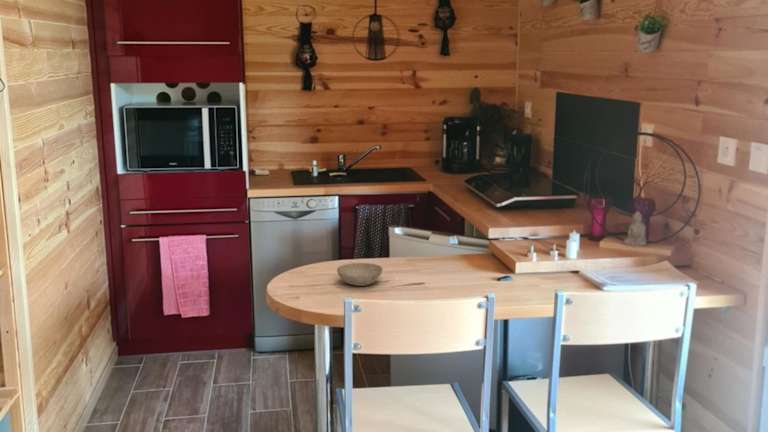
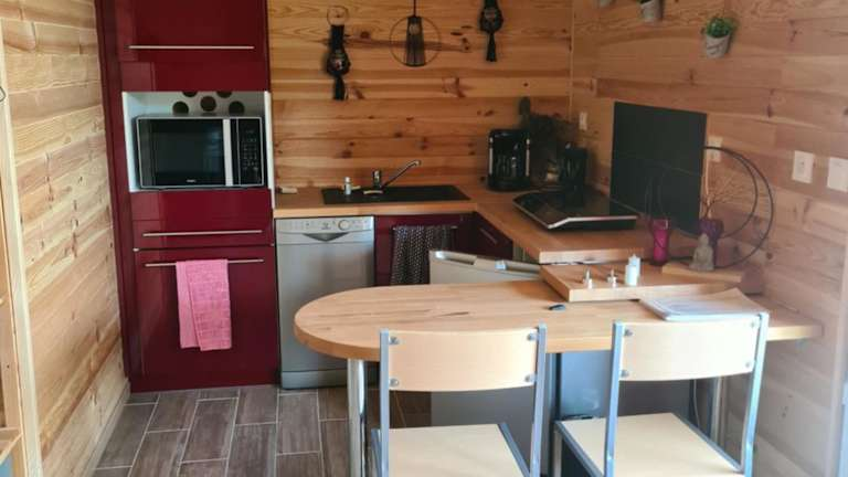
- bowl (359, 275)
